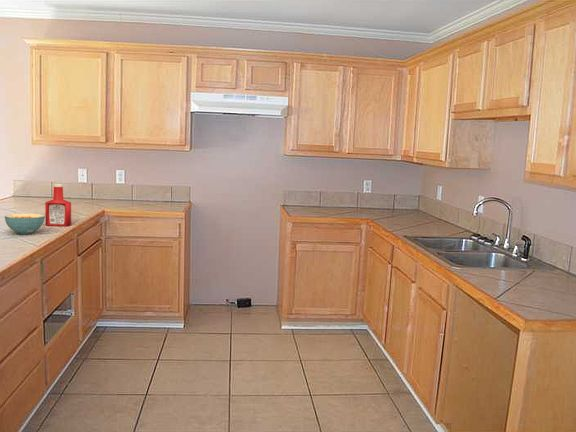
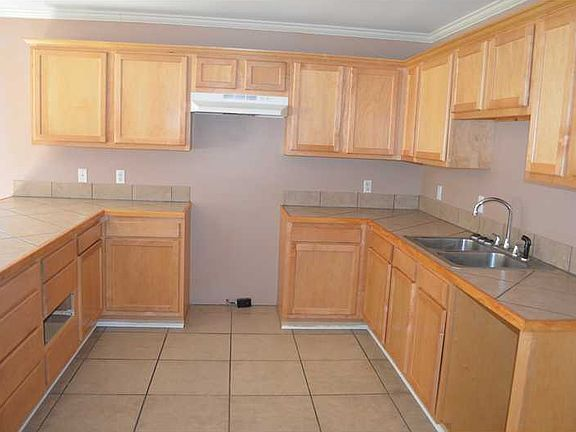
- cereal bowl (25, 224)
- soap bottle (58, 204)
